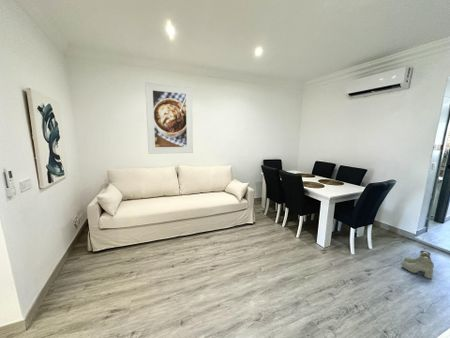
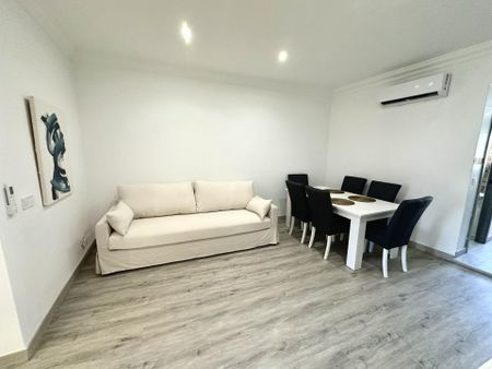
- boots (418, 261)
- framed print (170, 120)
